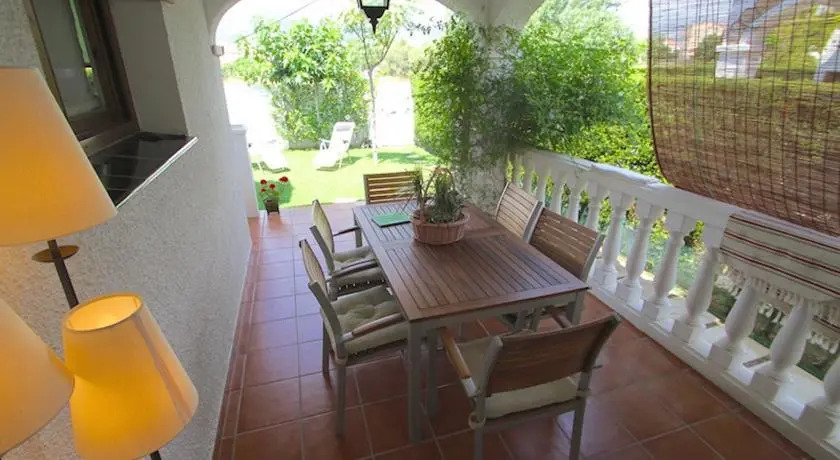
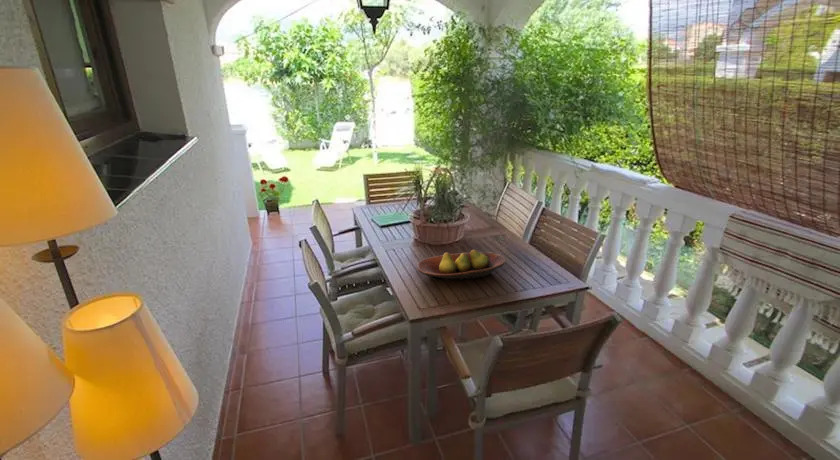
+ fruit bowl (460, 263)
